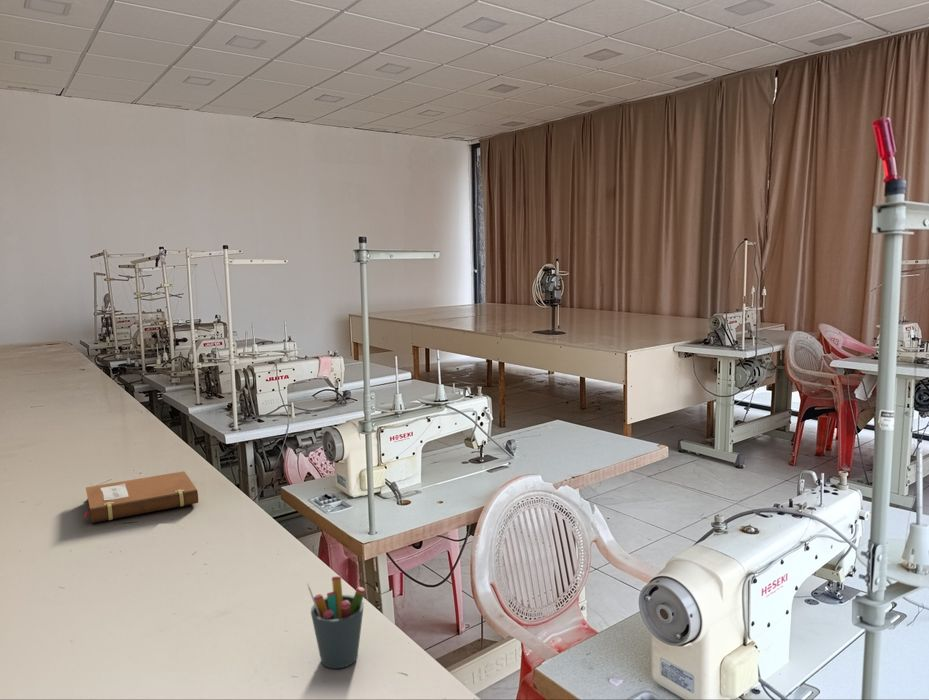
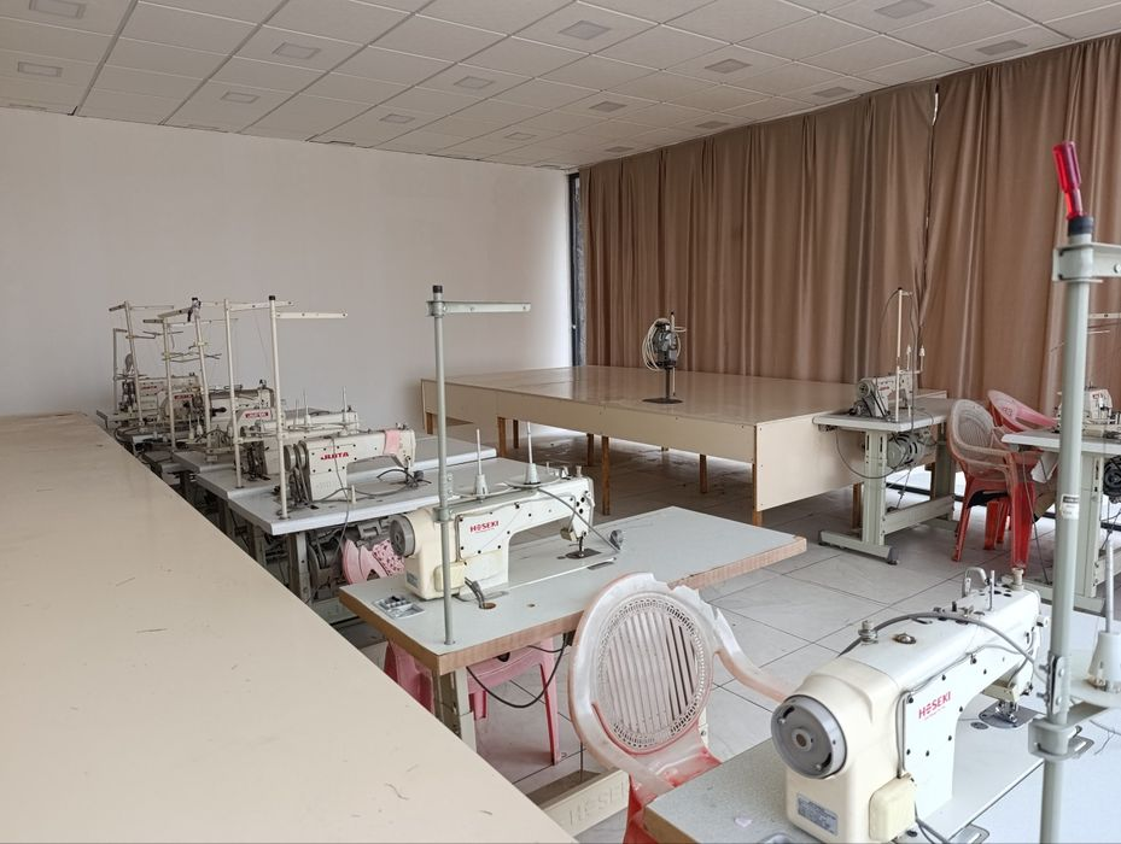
- notebook (138, 495)
- pen holder (337, 618)
